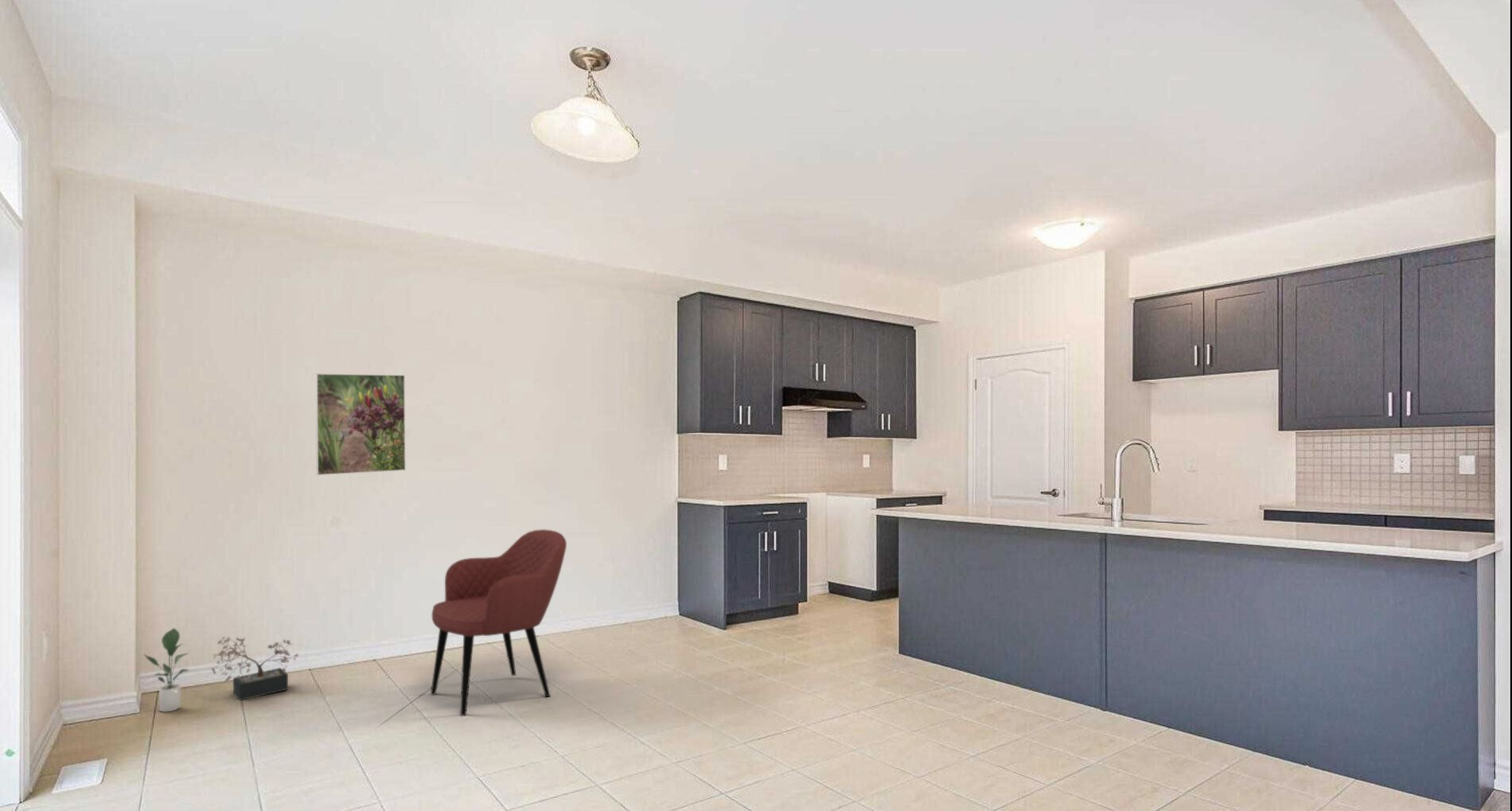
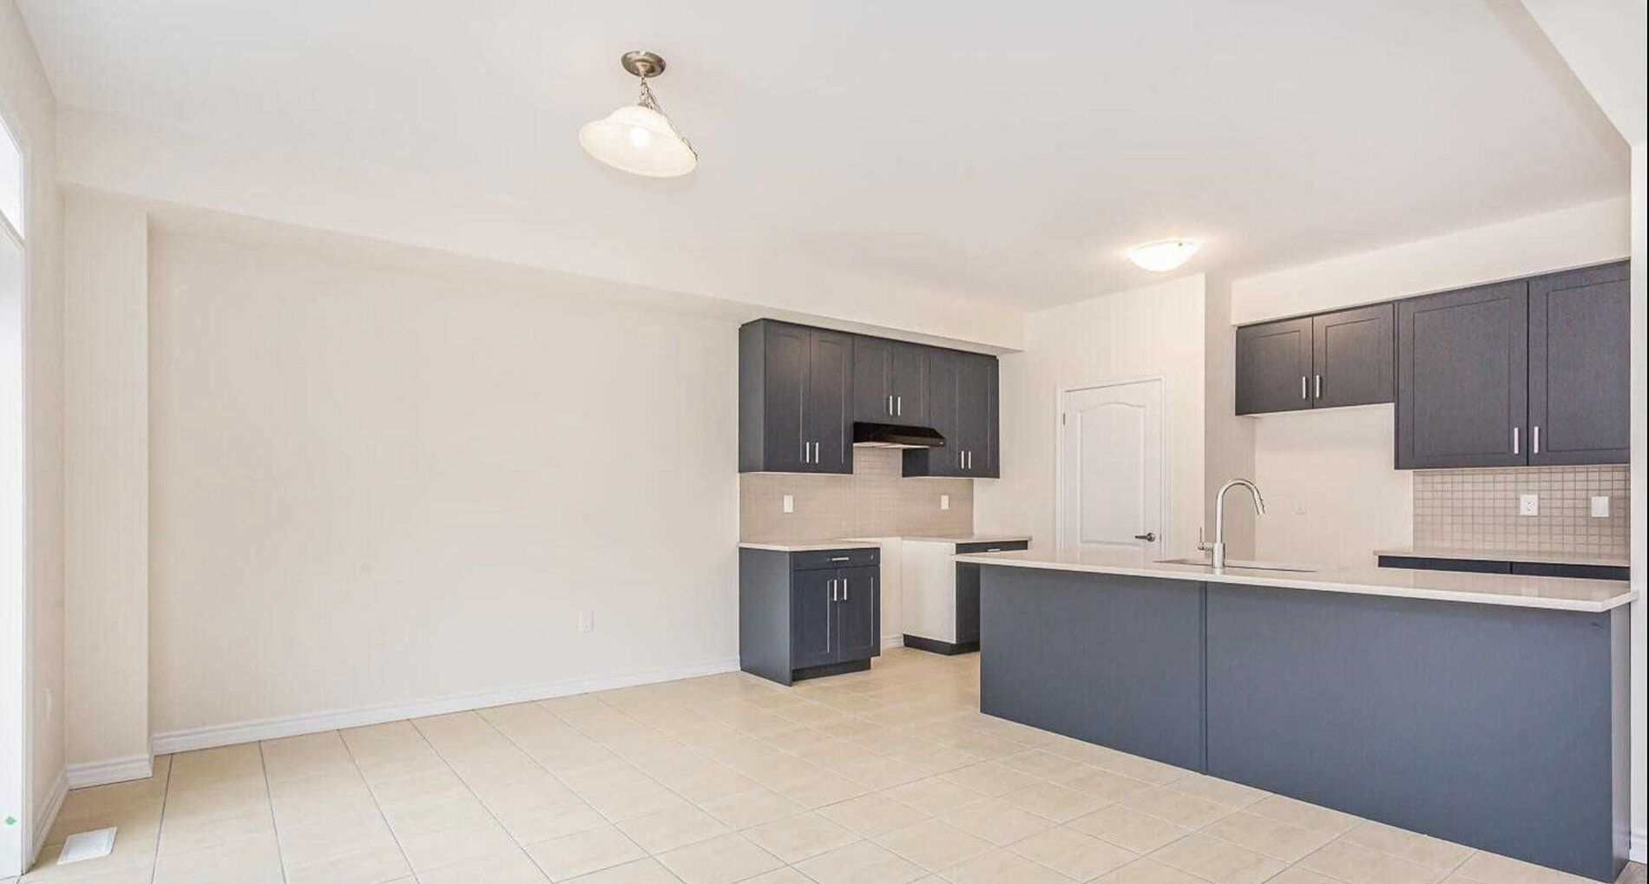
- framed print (361, 423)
- decorative plant (257, 663)
- potted plant (167, 671)
- chair (500, 614)
